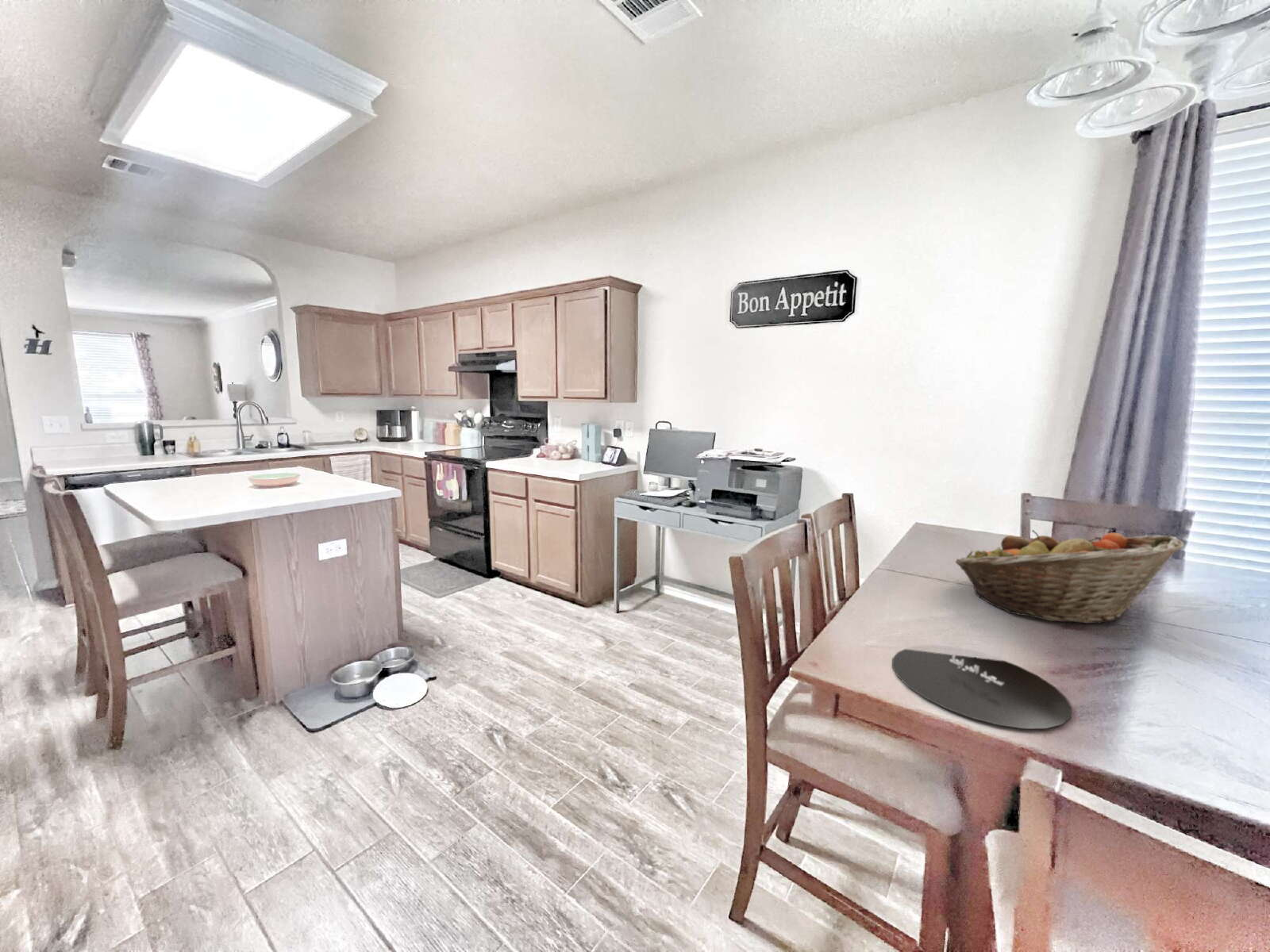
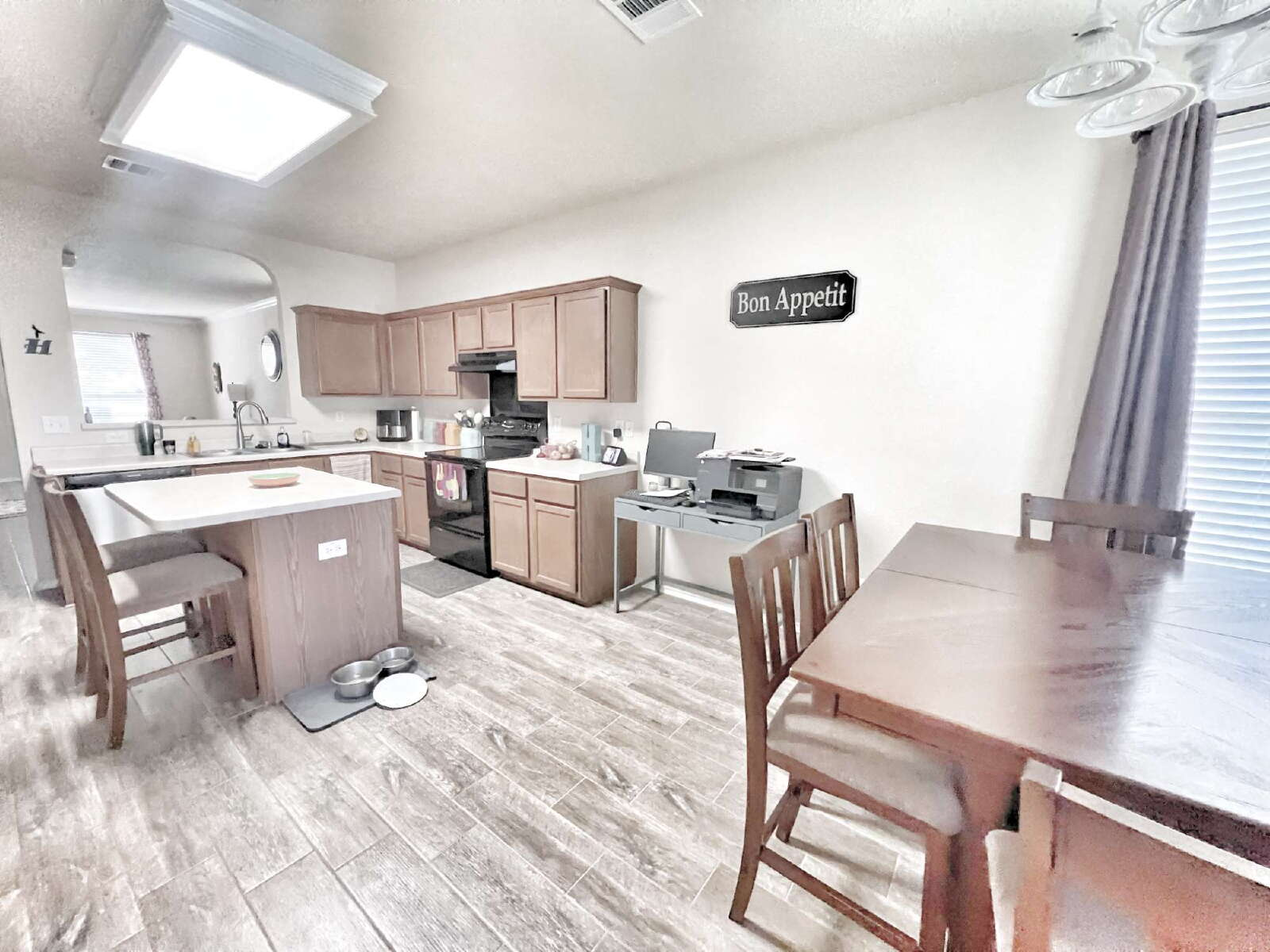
- plate (975, 672)
- fruit basket (1060, 565)
